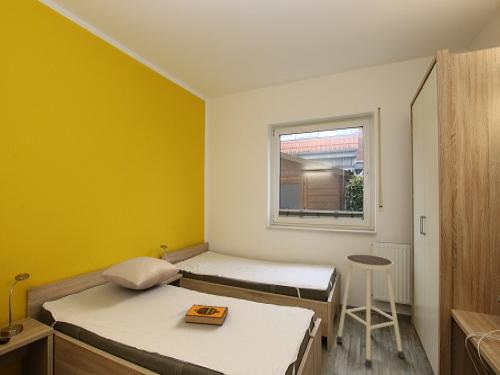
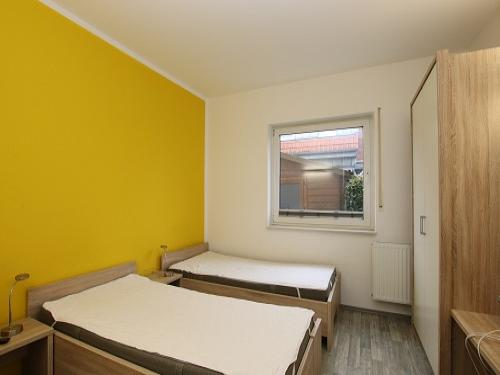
- hardback book (207, 313)
- stool (368, 304)
- pillow (141, 271)
